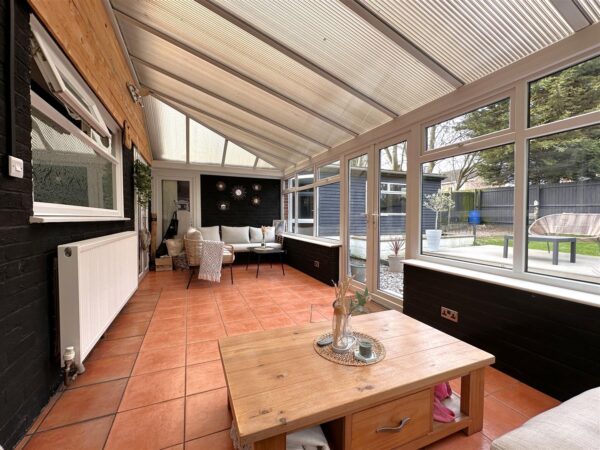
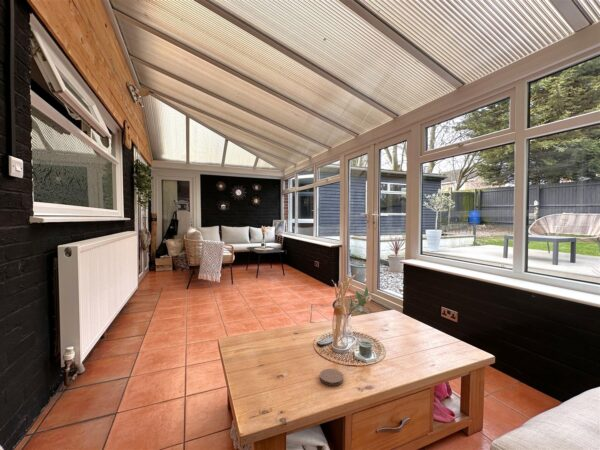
+ coaster (331, 376)
